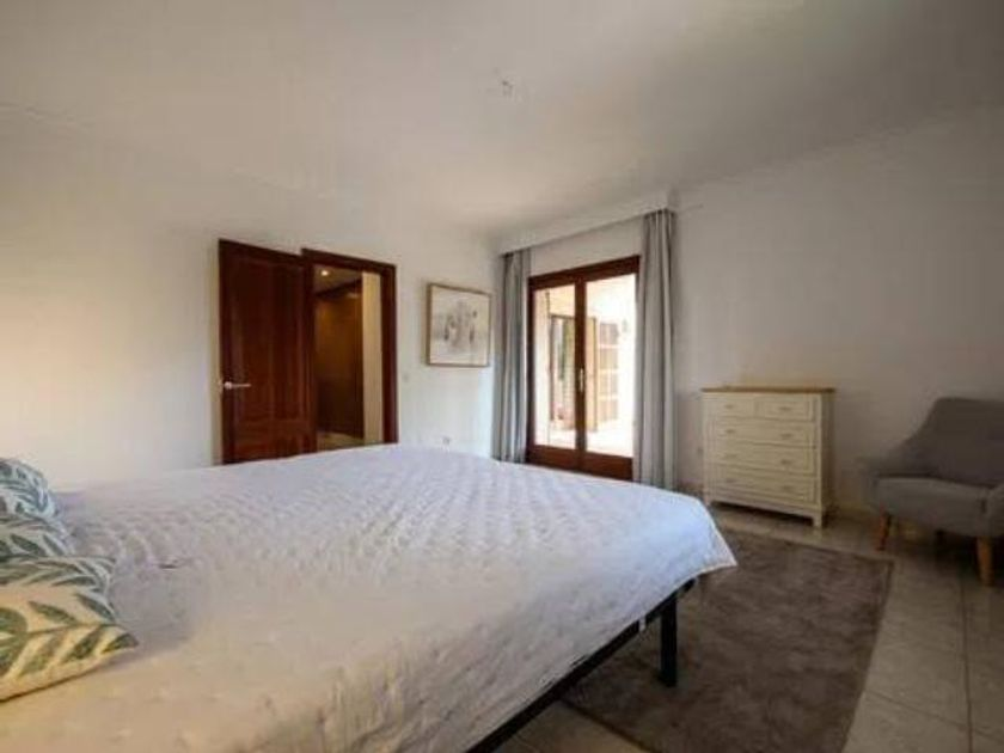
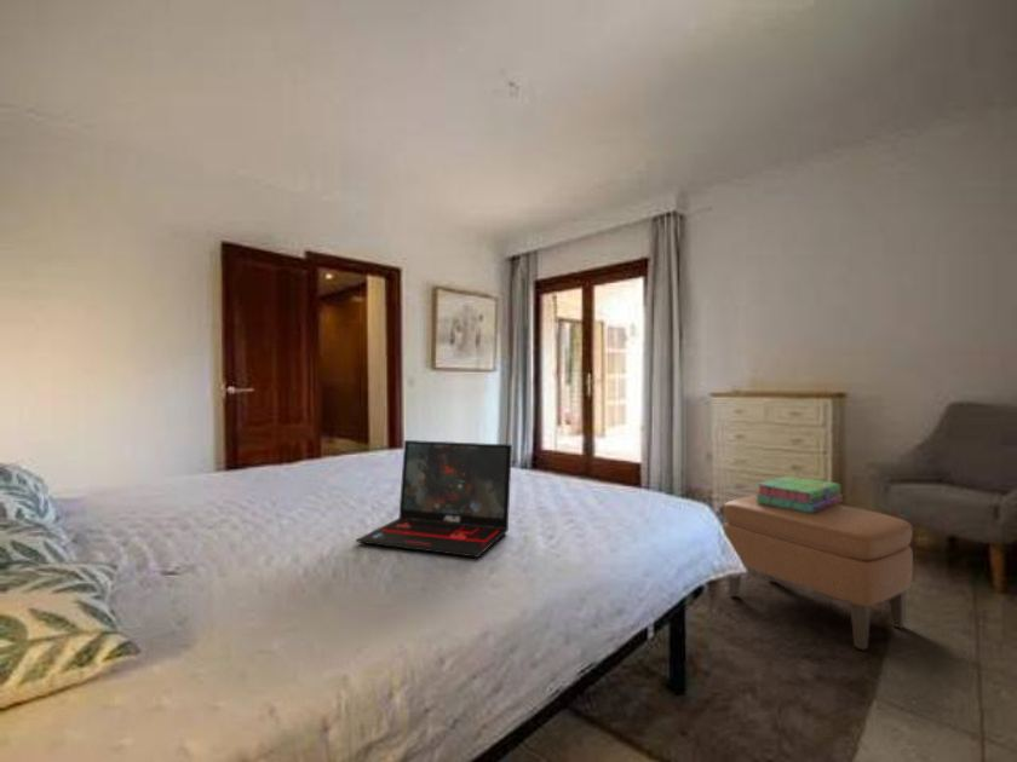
+ laptop (437, 492)
+ stack of books (798, 492)
+ ottoman (810, 558)
